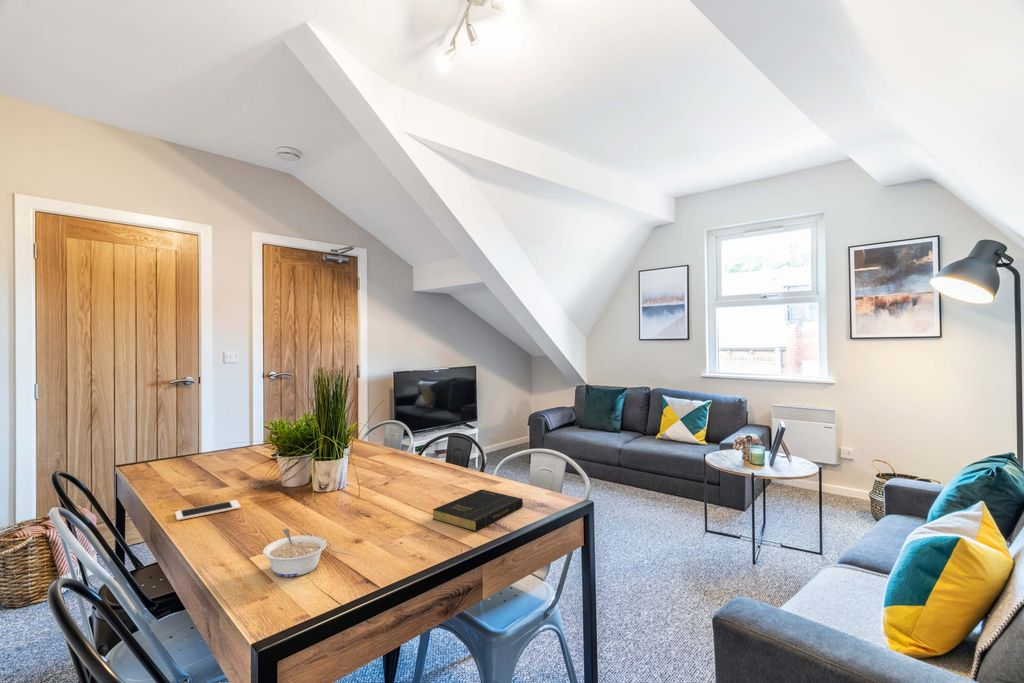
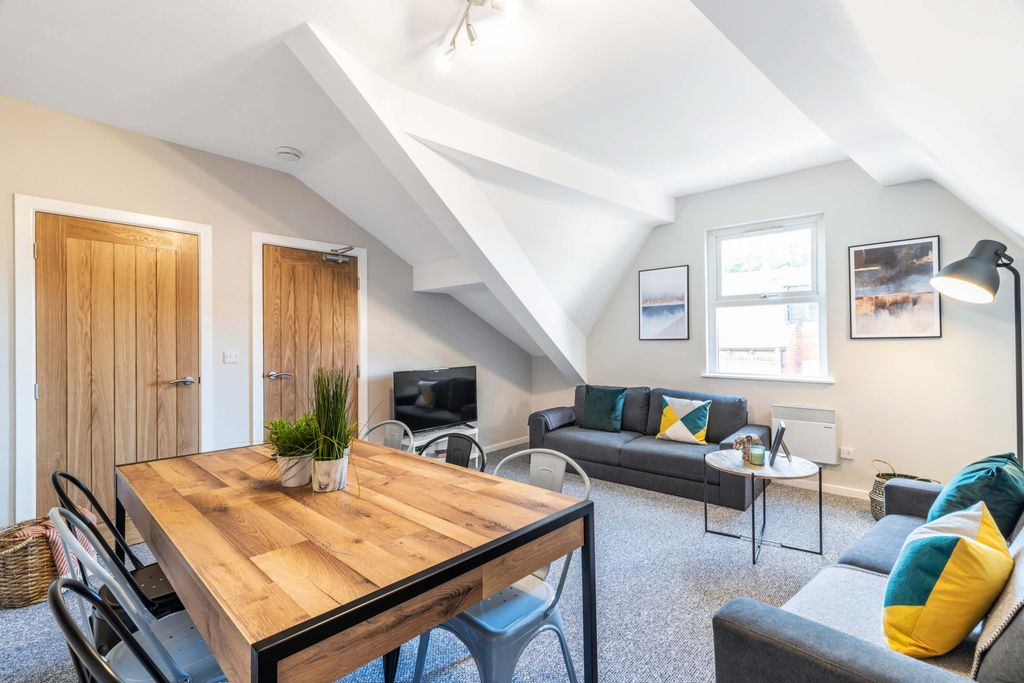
- book (480, 507)
- legume (293, 554)
- cell phone (208, 509)
